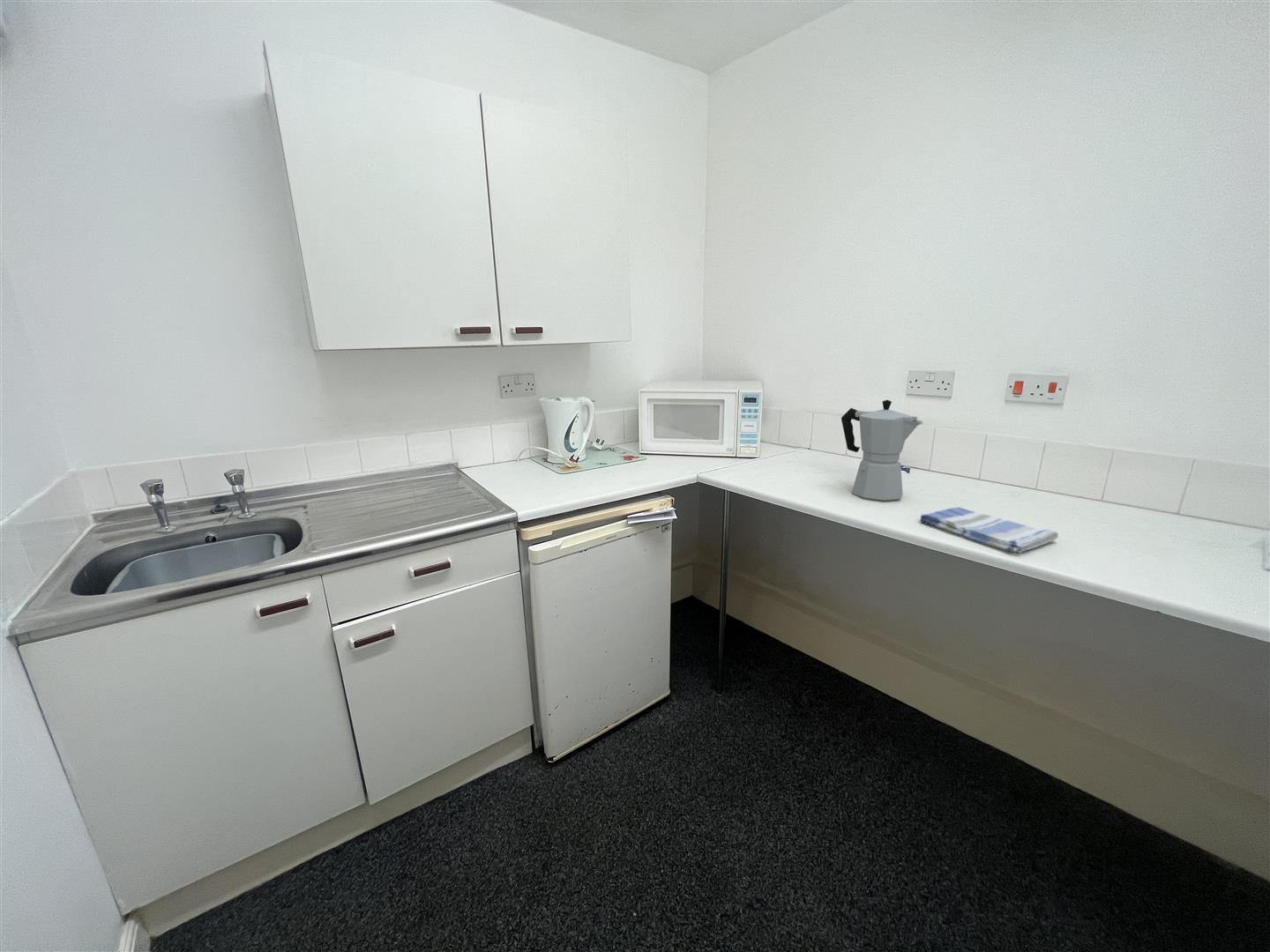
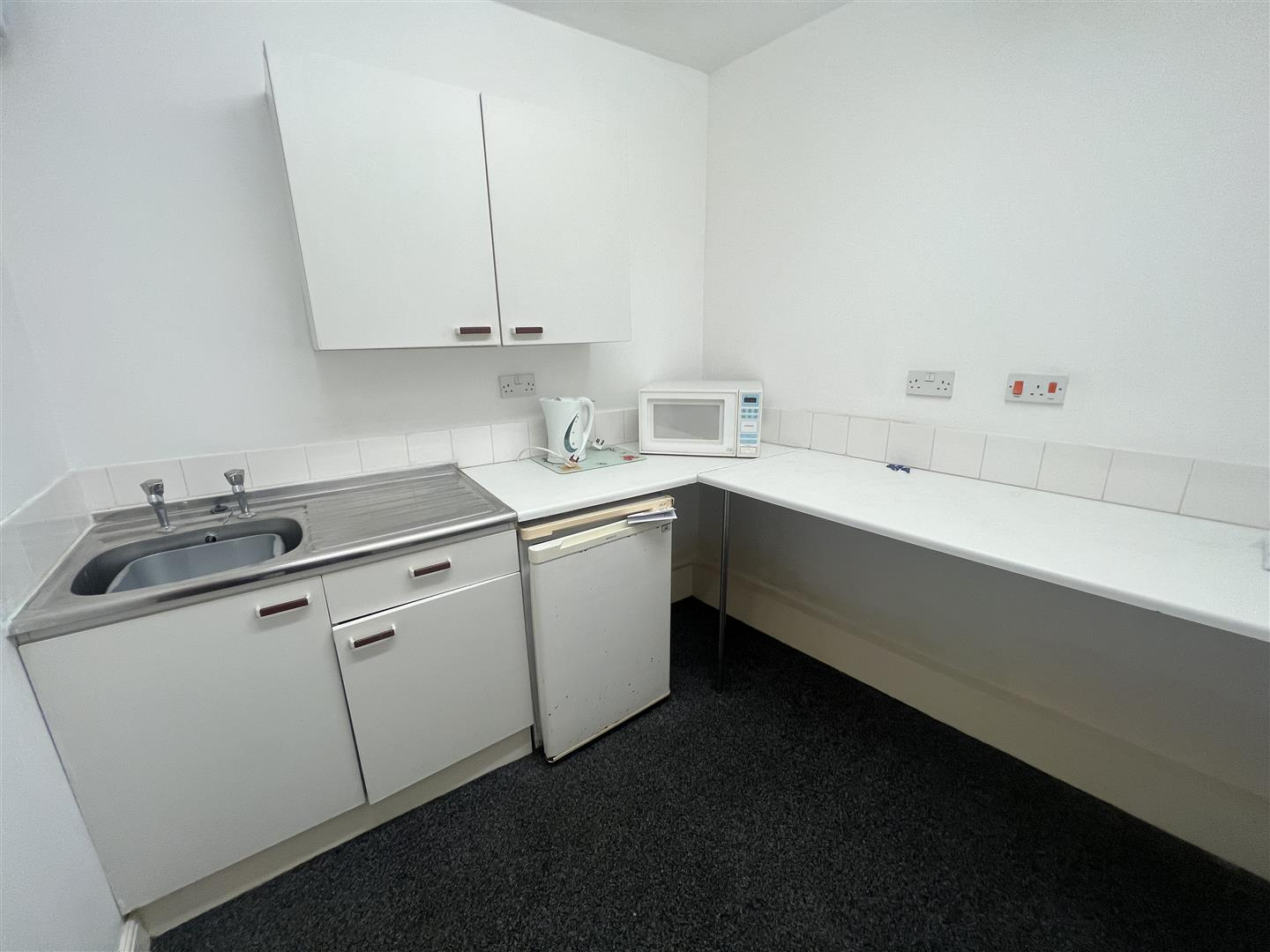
- dish towel (985, 525)
- moka pot (877, 447)
